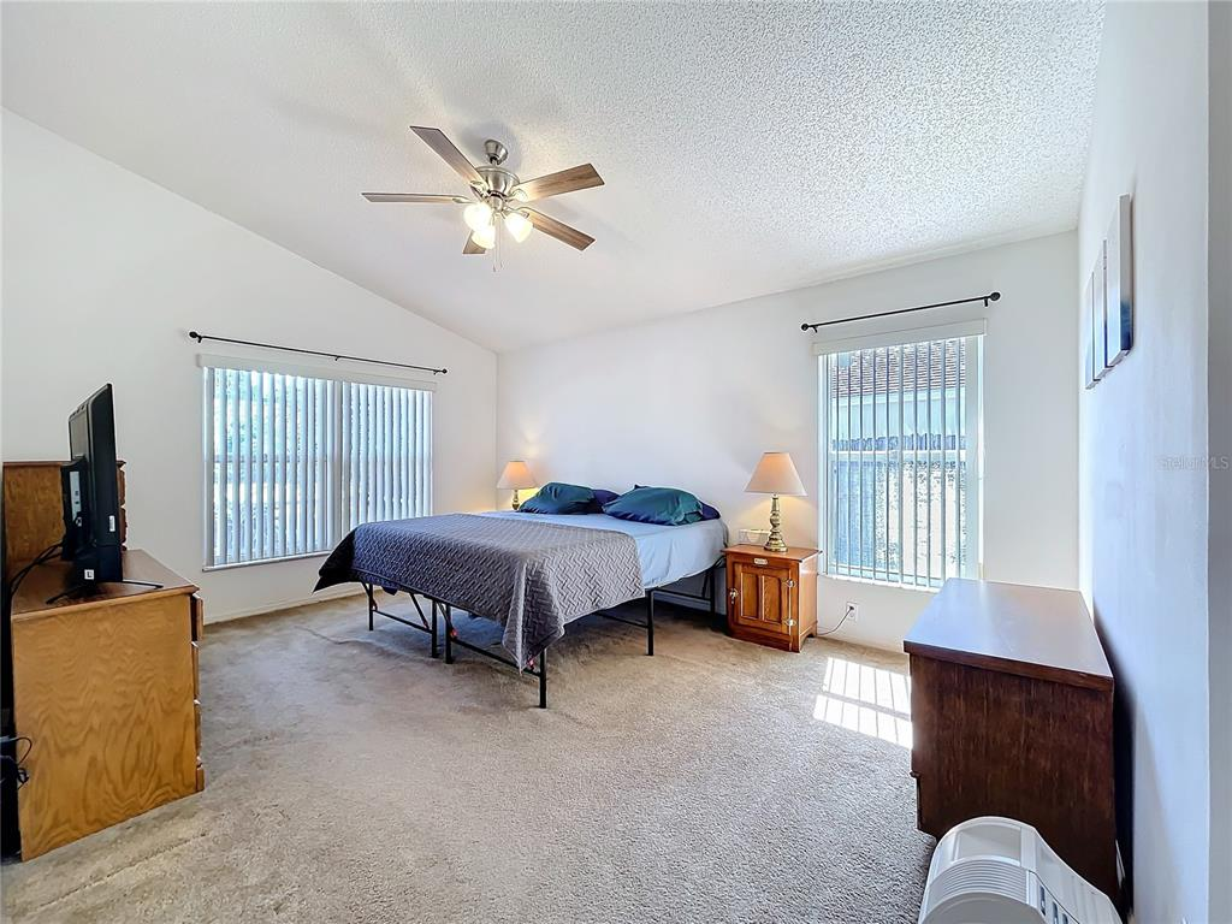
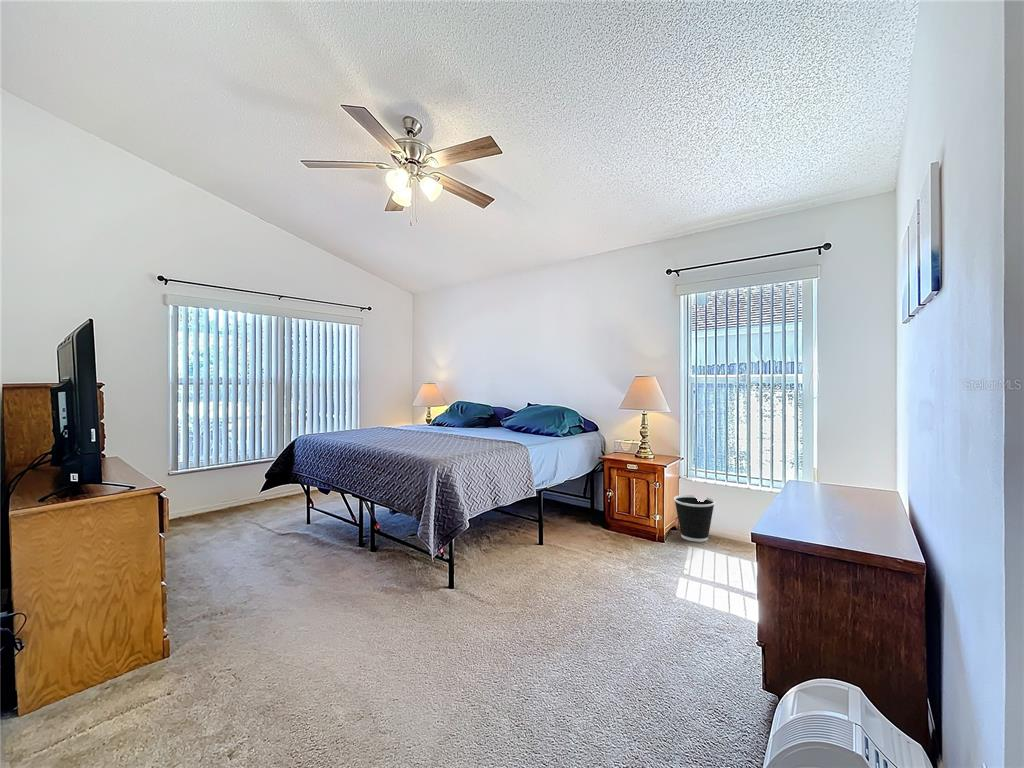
+ wastebasket (694, 518)
